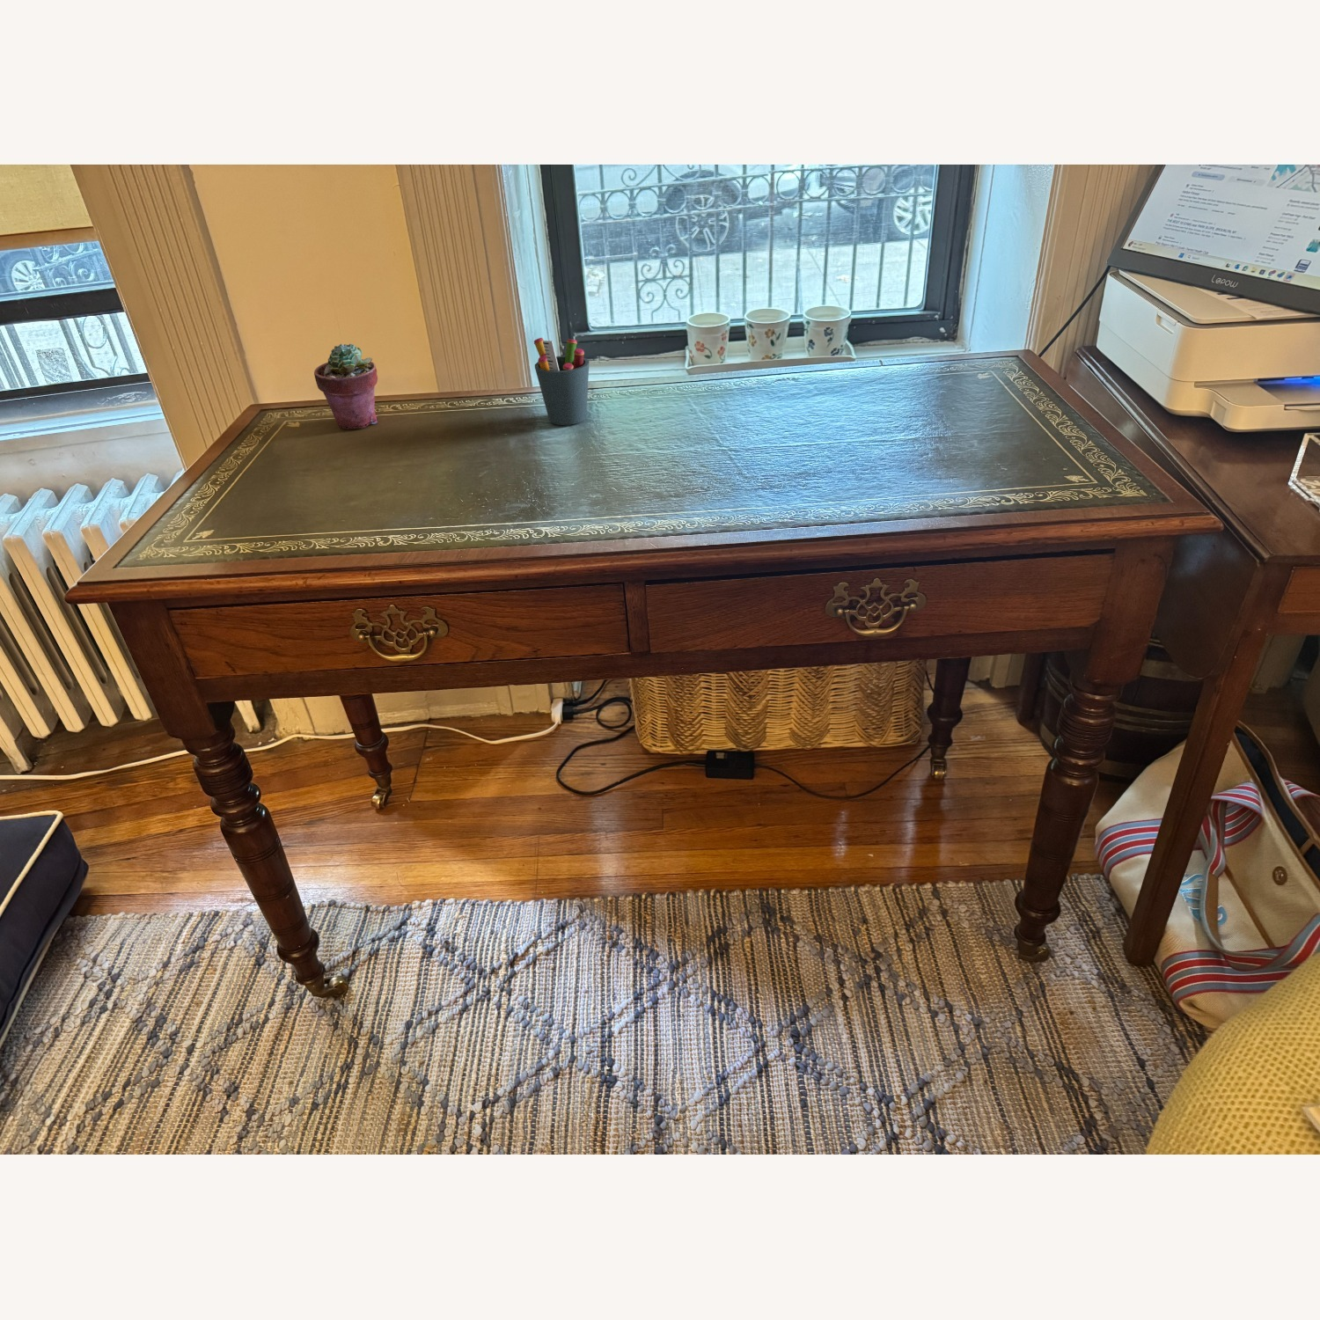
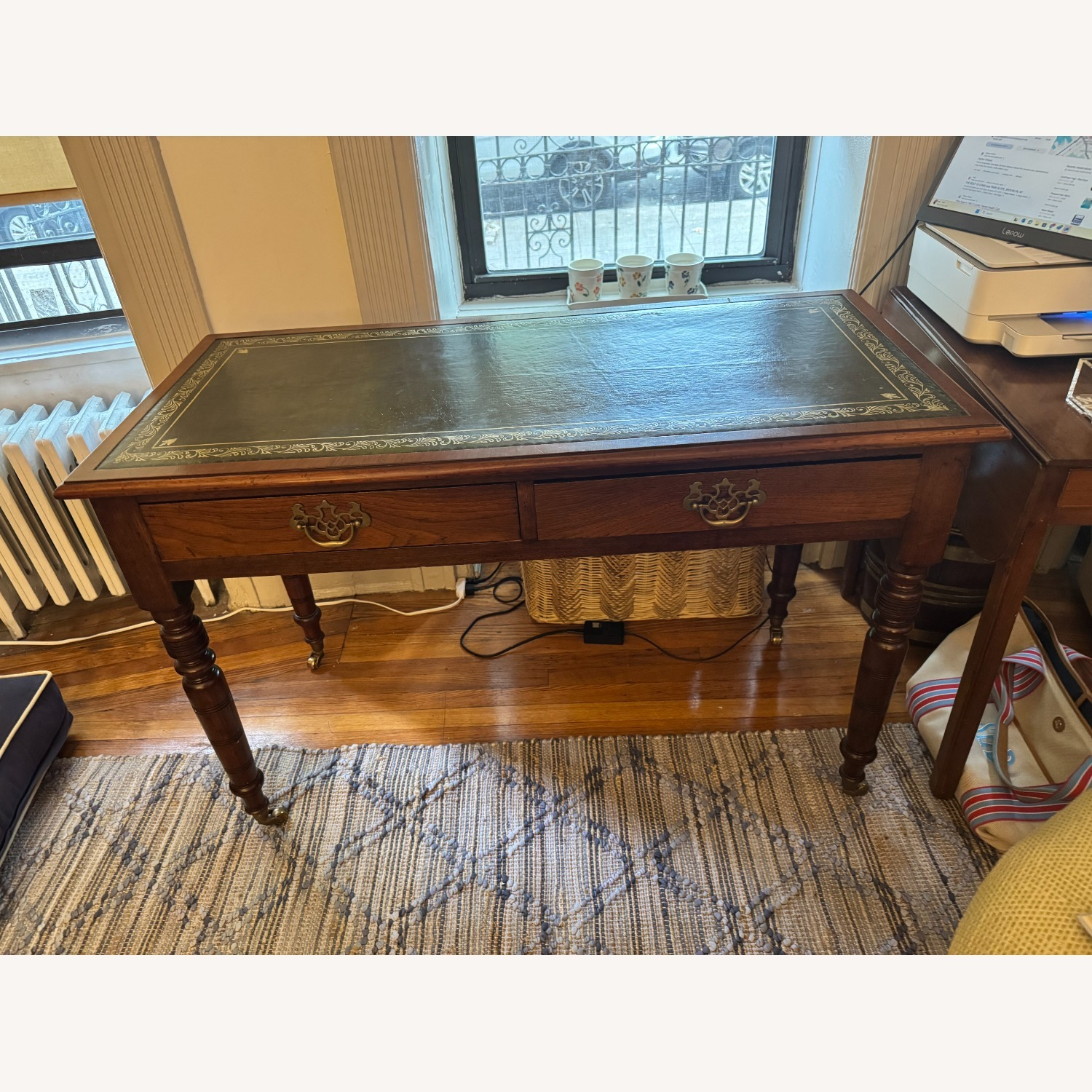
- pen holder (562, 376)
- potted succulent (348, 383)
